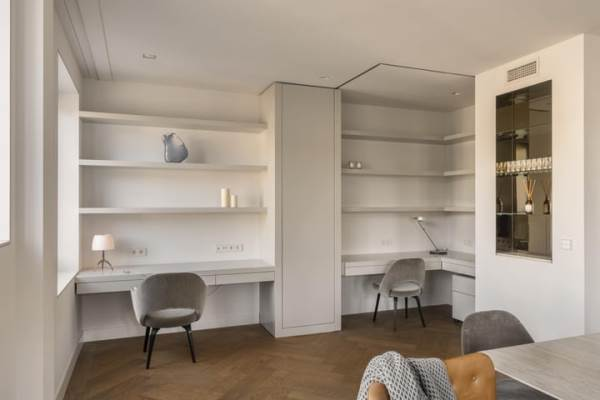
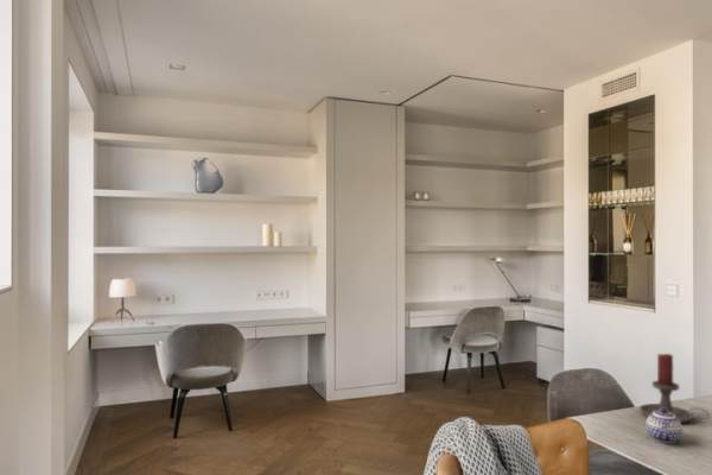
+ teapot (663, 424)
+ candle holder (673, 386)
